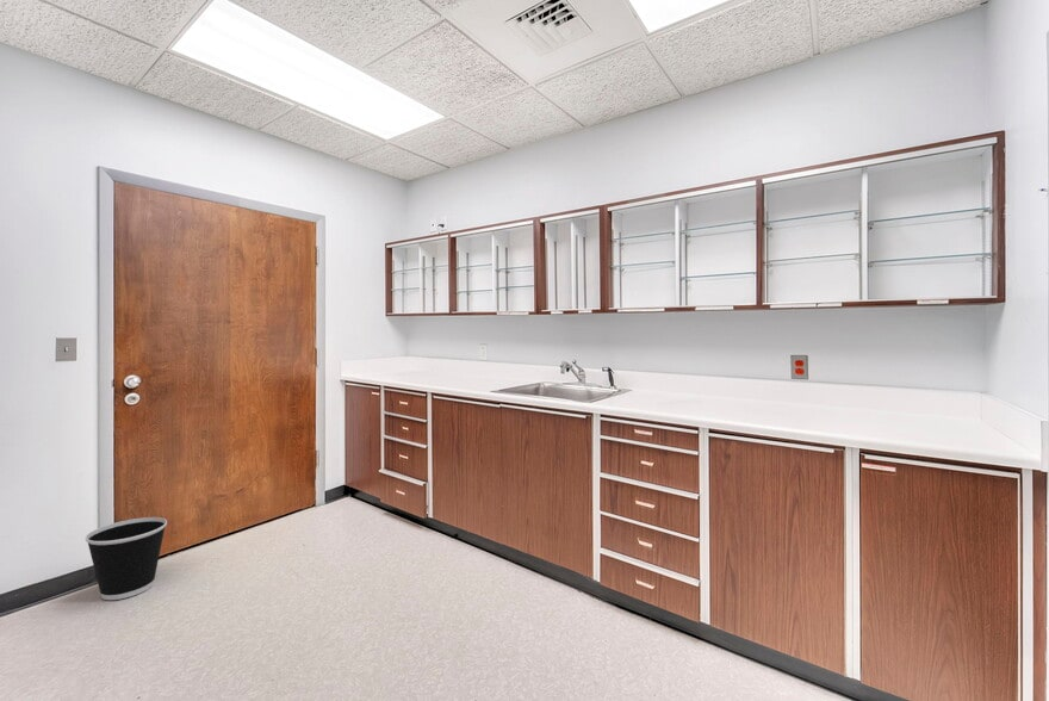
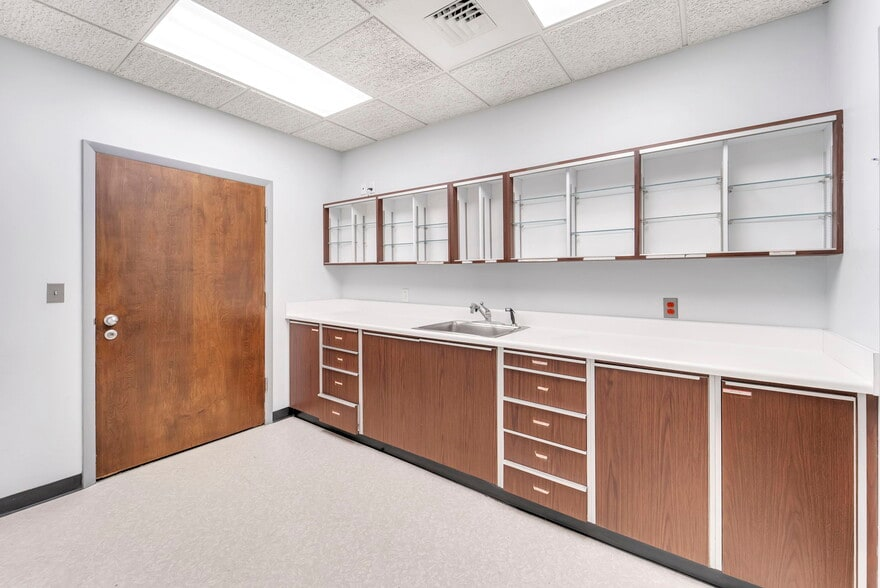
- wastebasket (128, 558)
